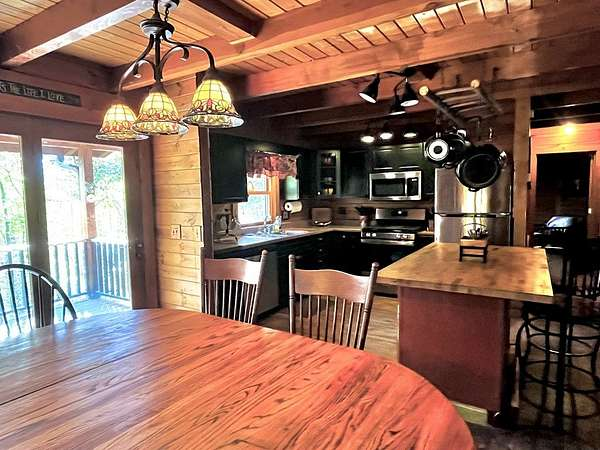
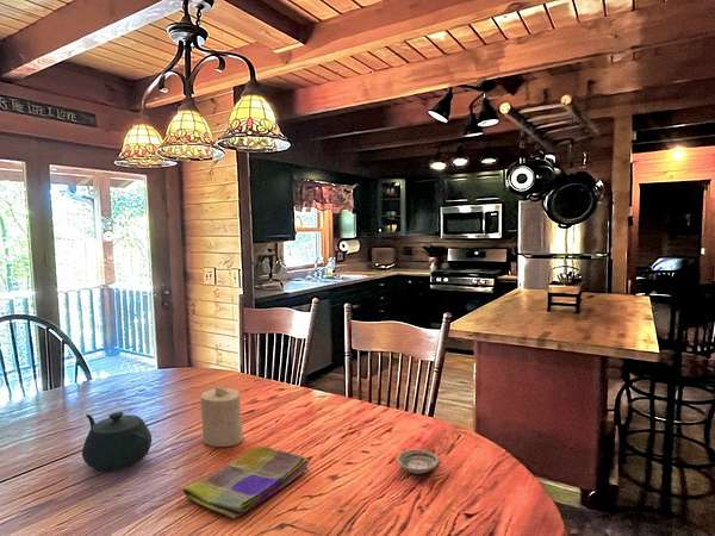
+ saucer (417, 463)
+ dish towel (249, 475)
+ teapot (116, 436)
+ candle (222, 412)
